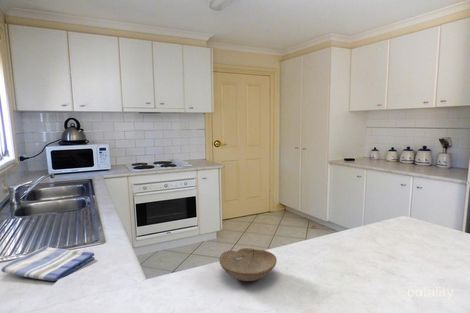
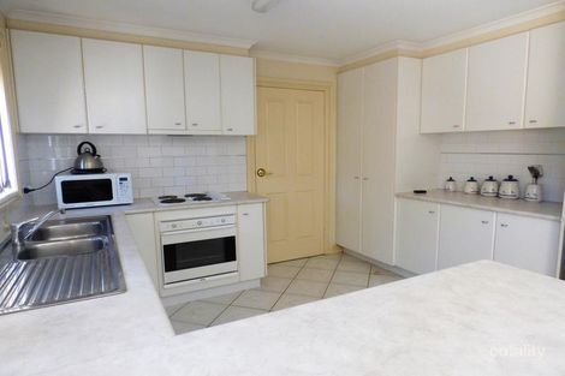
- dish towel (50, 261)
- bowl (246, 266)
